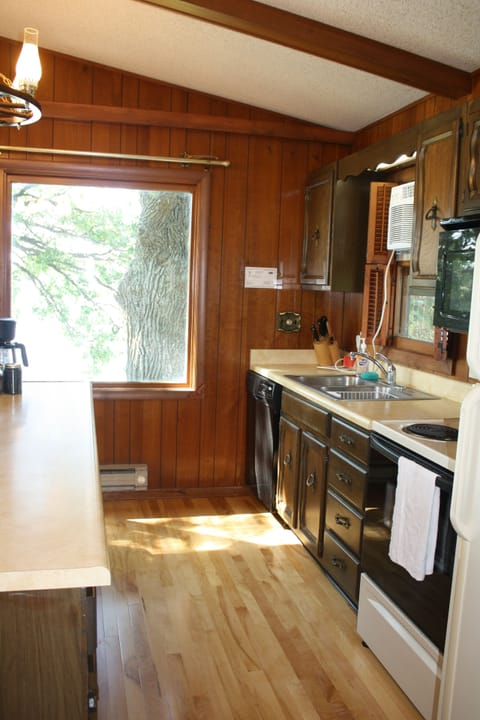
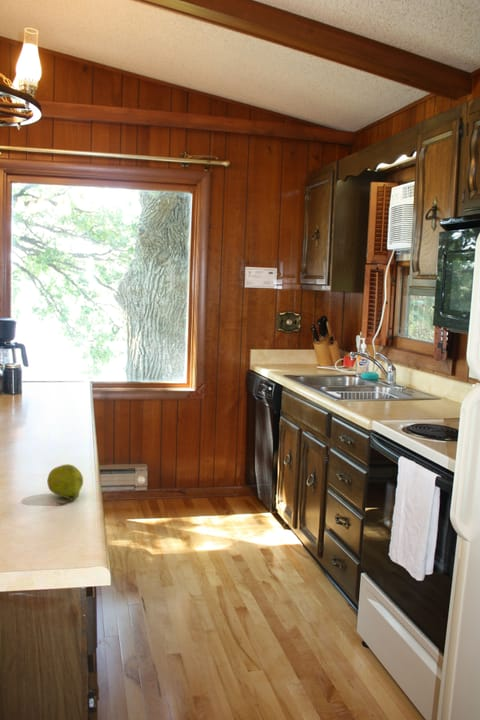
+ fruit (65, 481)
